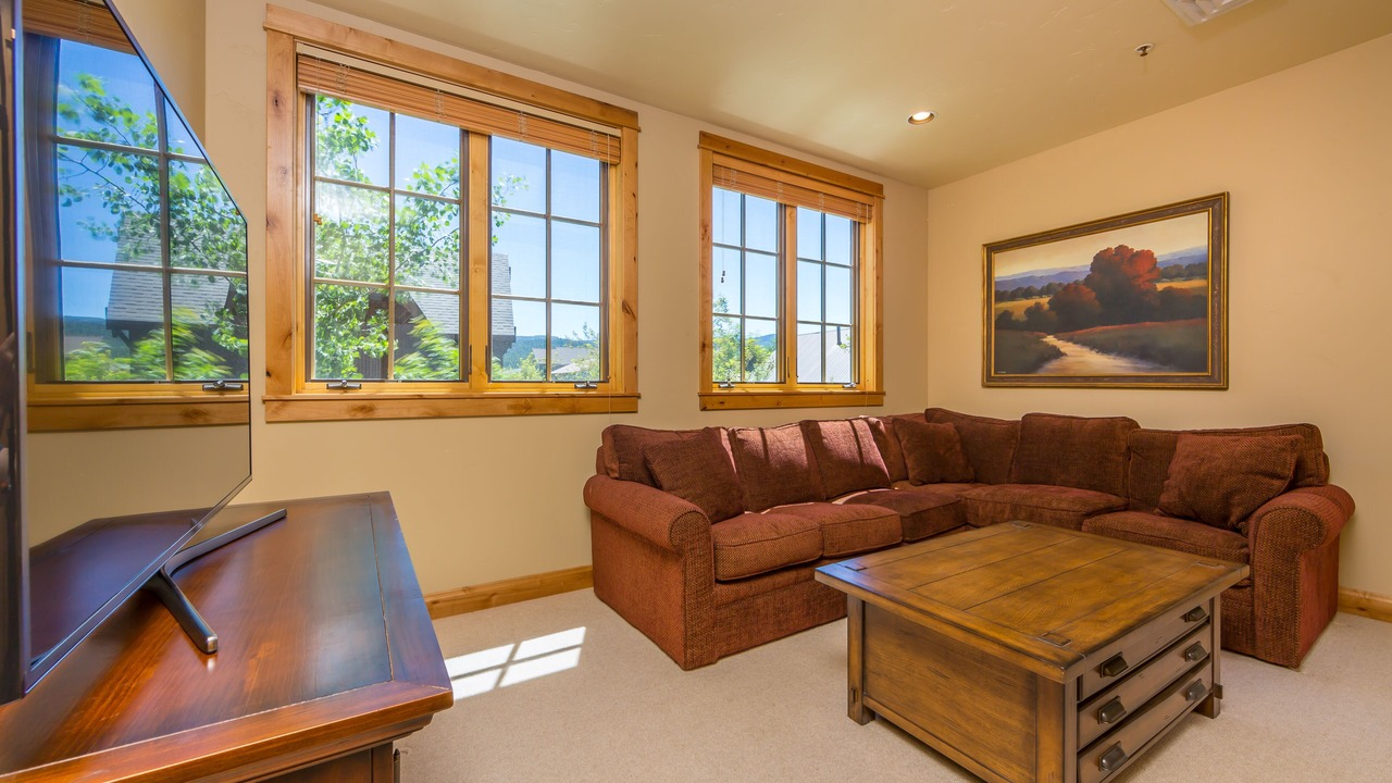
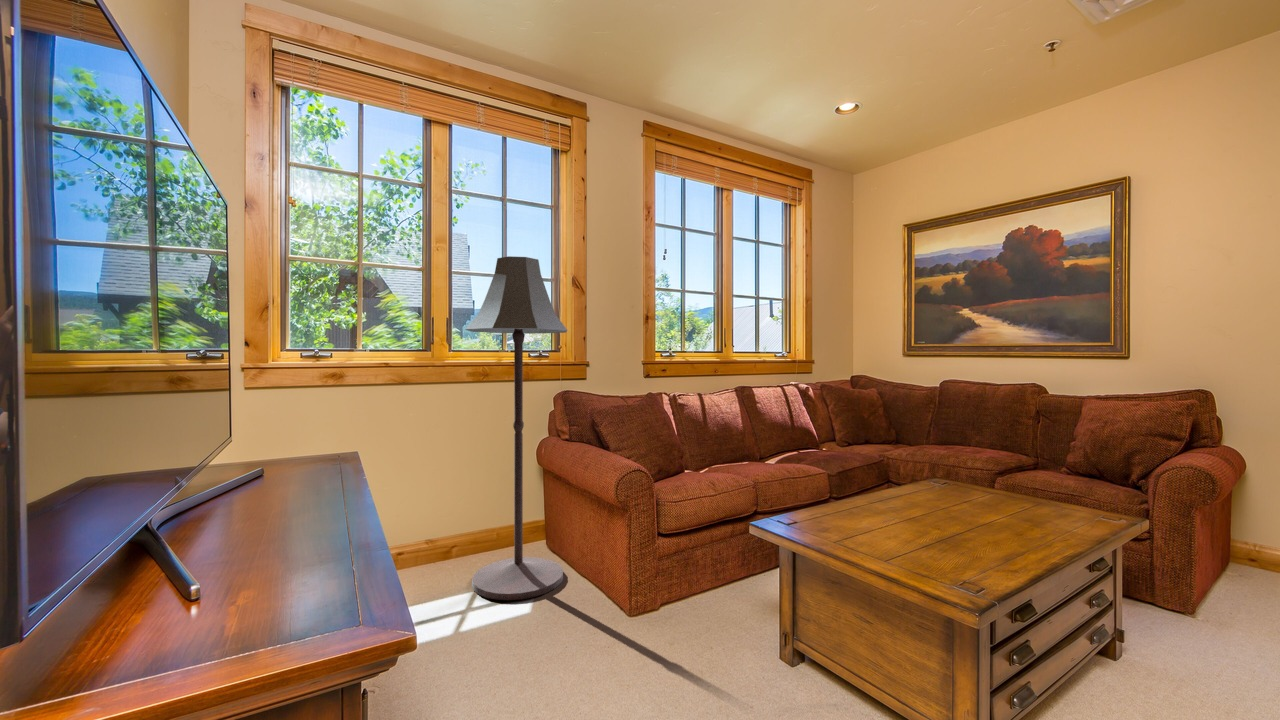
+ floor lamp (518, 420)
